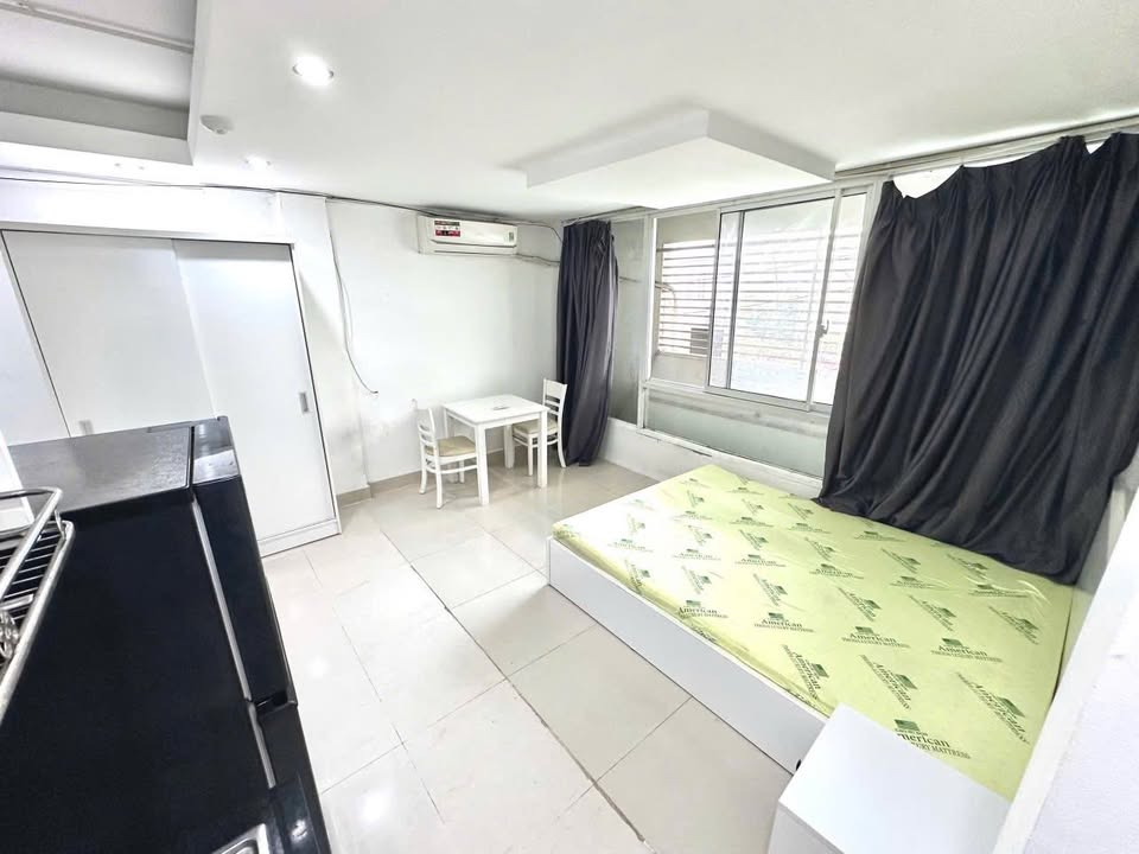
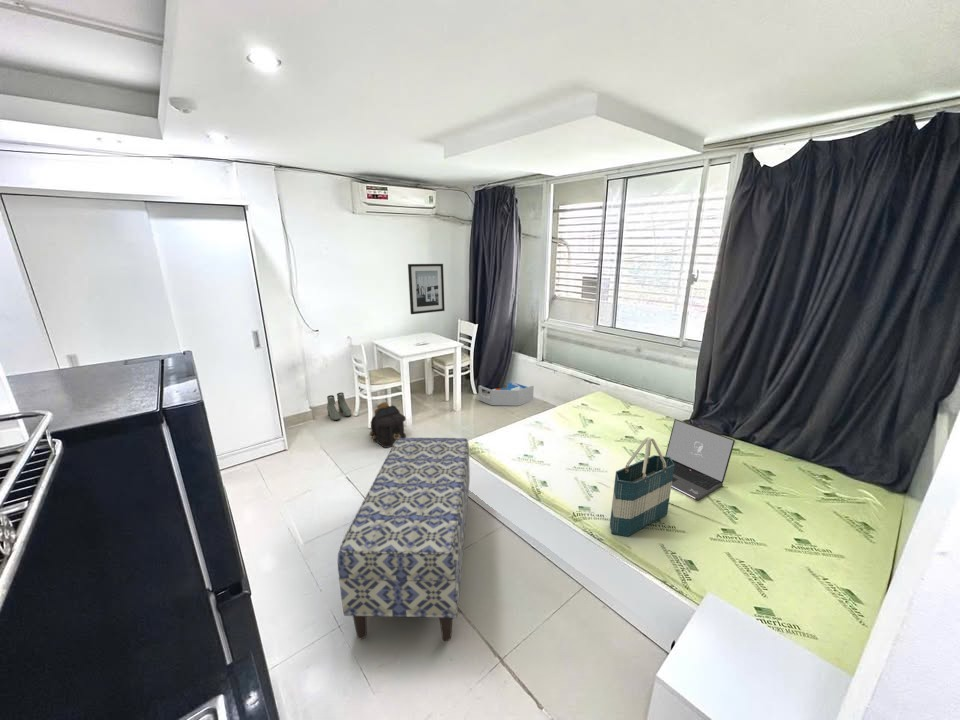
+ laptop (685, 456)
+ wall art (427, 288)
+ bench (420, 519)
+ storage bin (505, 392)
+ backpack (387, 421)
+ boots (338, 405)
+ tote bag (644, 479)
